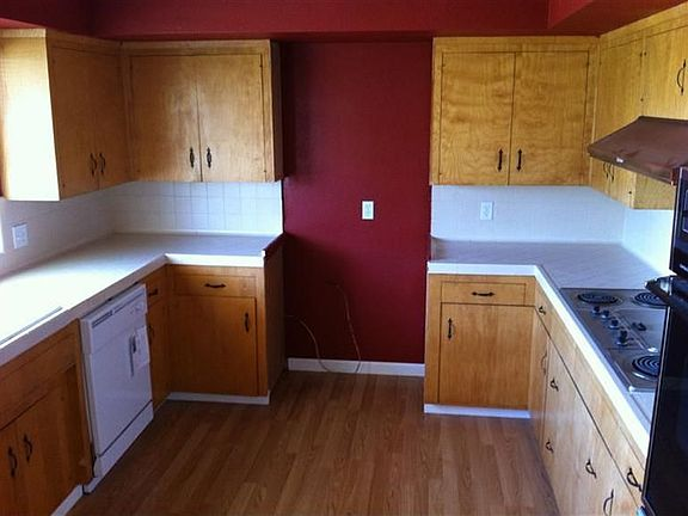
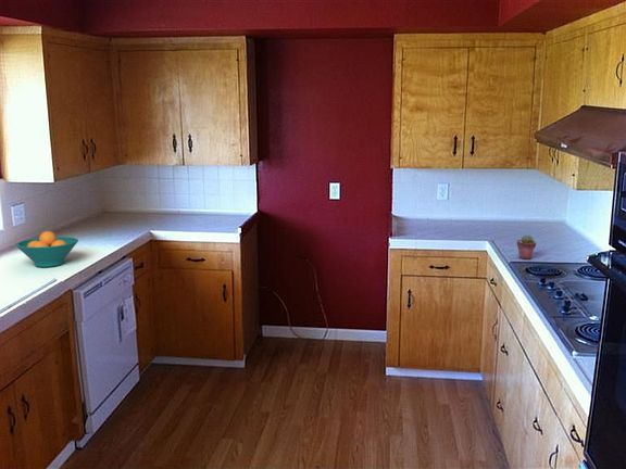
+ fruit bowl (48, 248)
+ potted succulent (526, 245)
